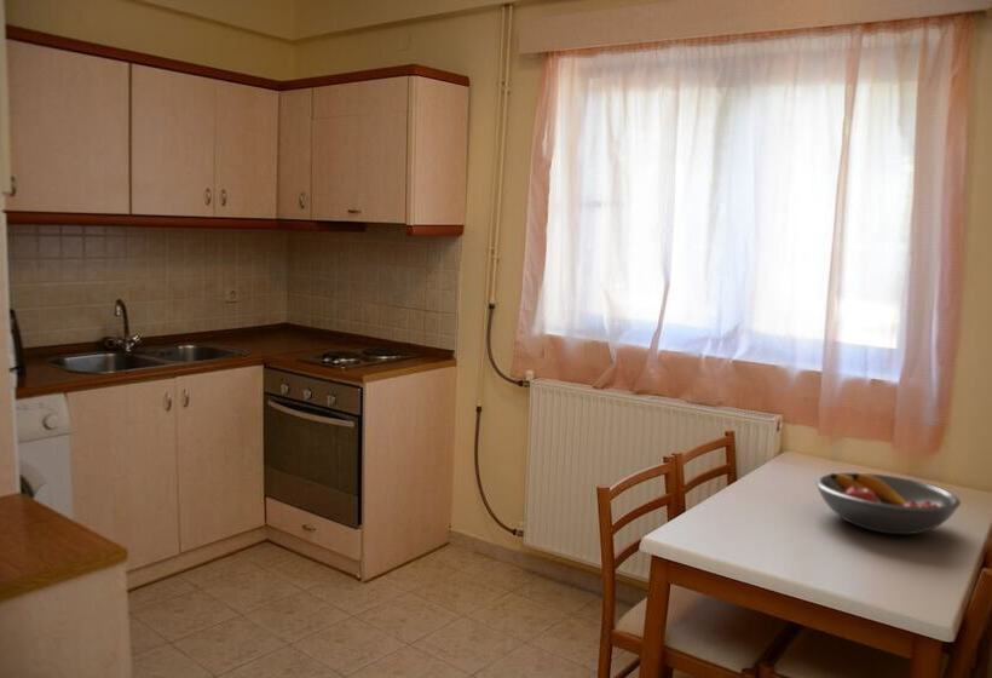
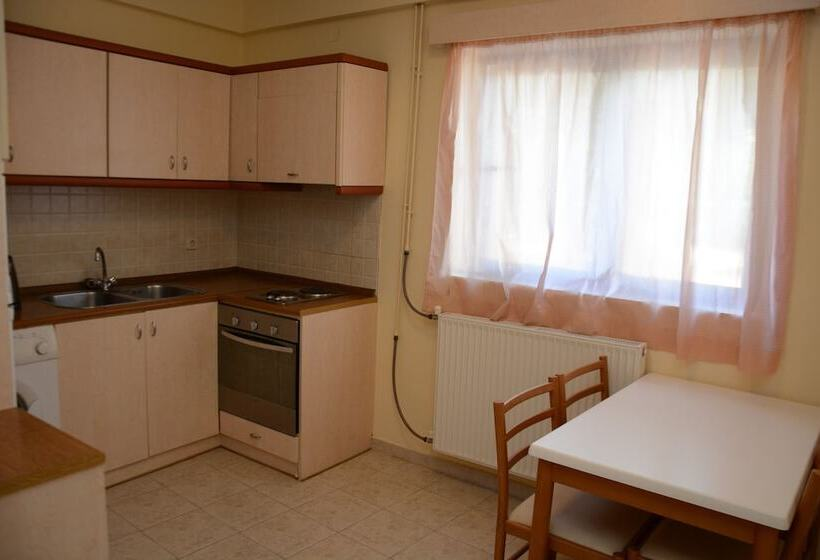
- fruit bowl (884, 502)
